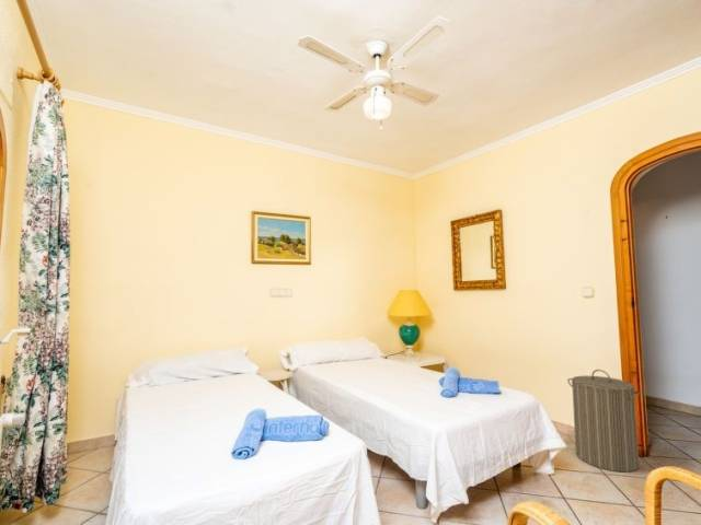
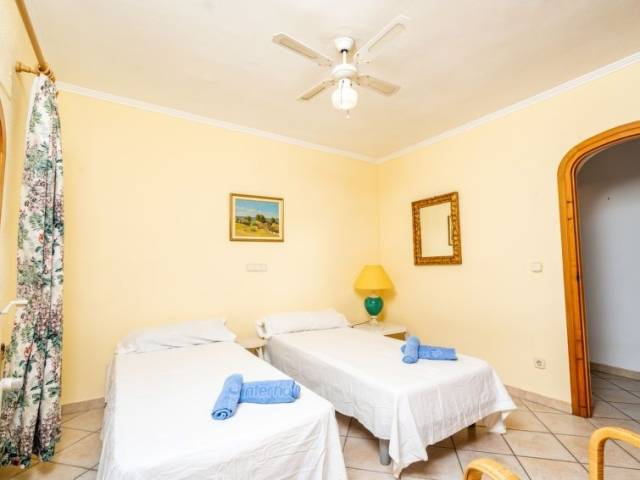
- laundry hamper (604, 413)
